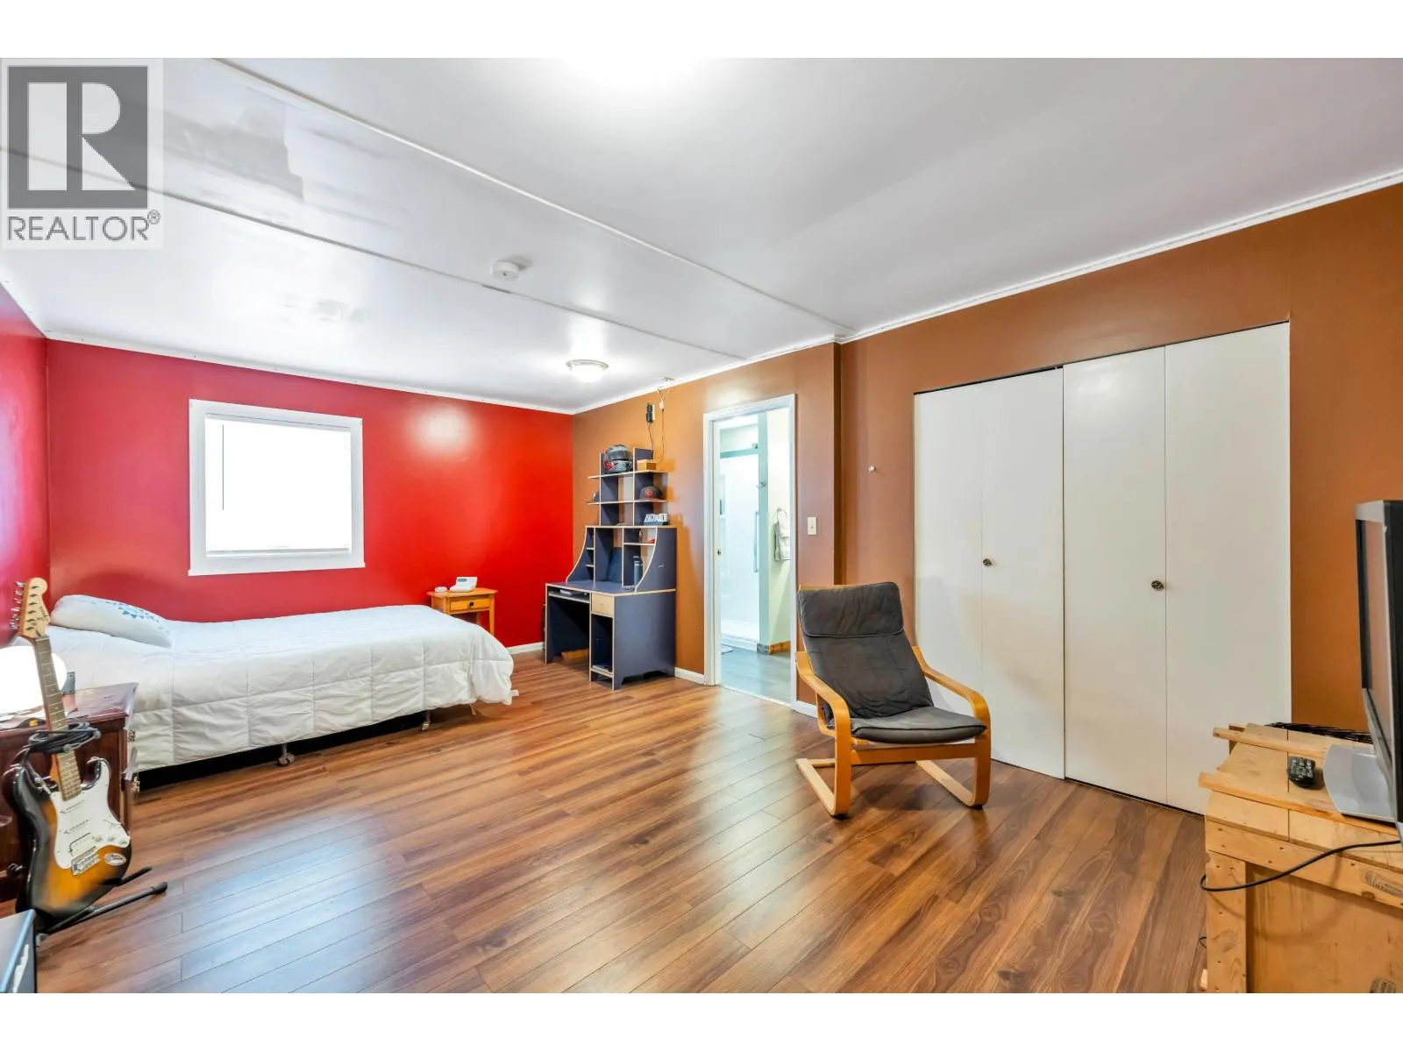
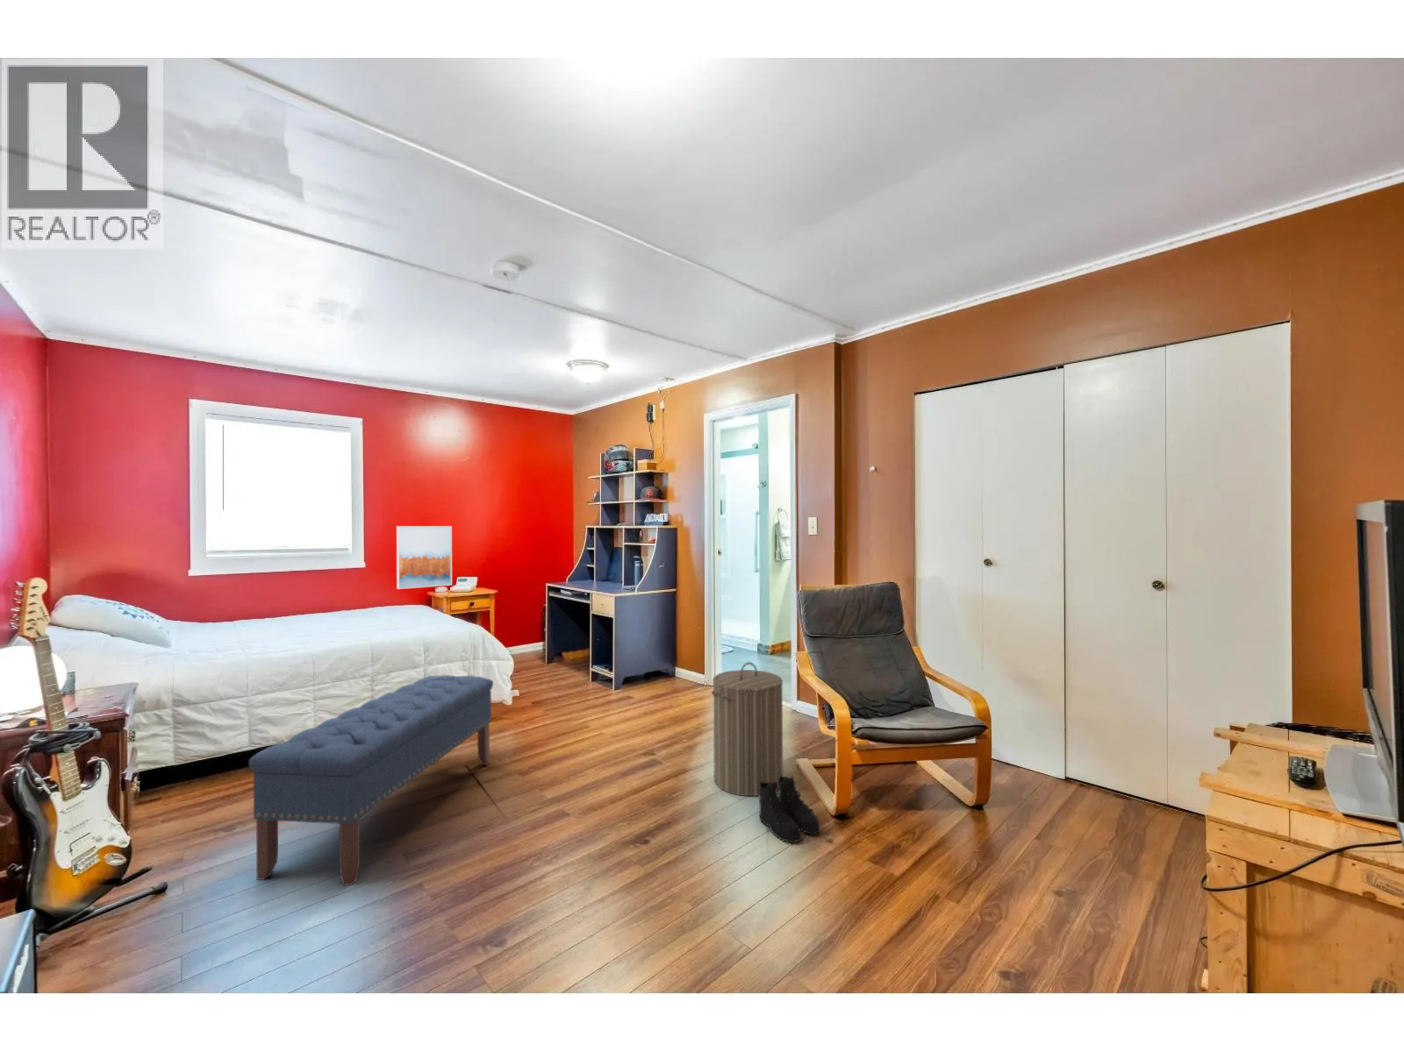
+ wall art (425, 556)
+ bench (396, 757)
+ boots (788, 803)
+ laundry hamper (747, 720)
